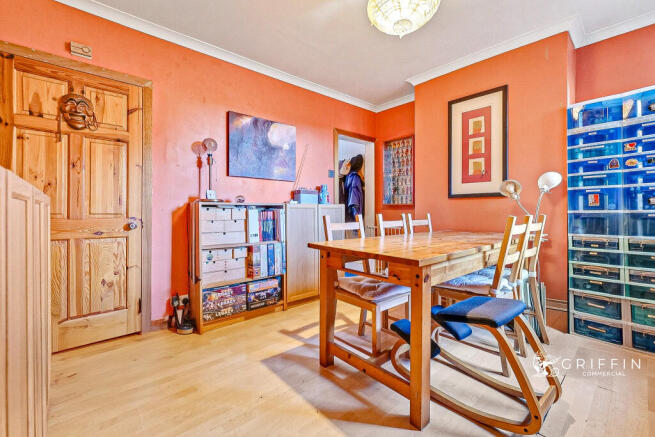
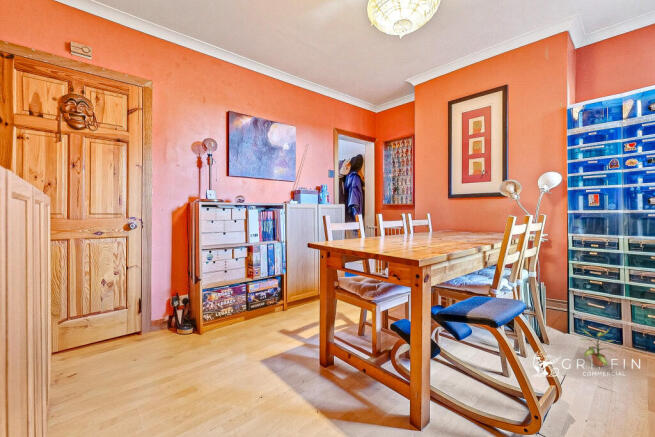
+ potted plant (602, 348)
